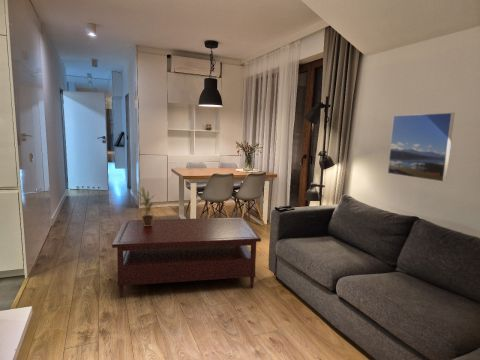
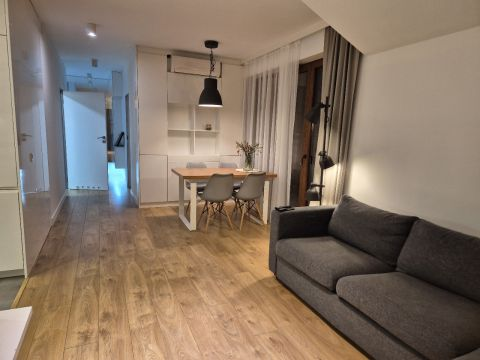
- potted plant (146, 206)
- coffee table (187, 252)
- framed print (417, 146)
